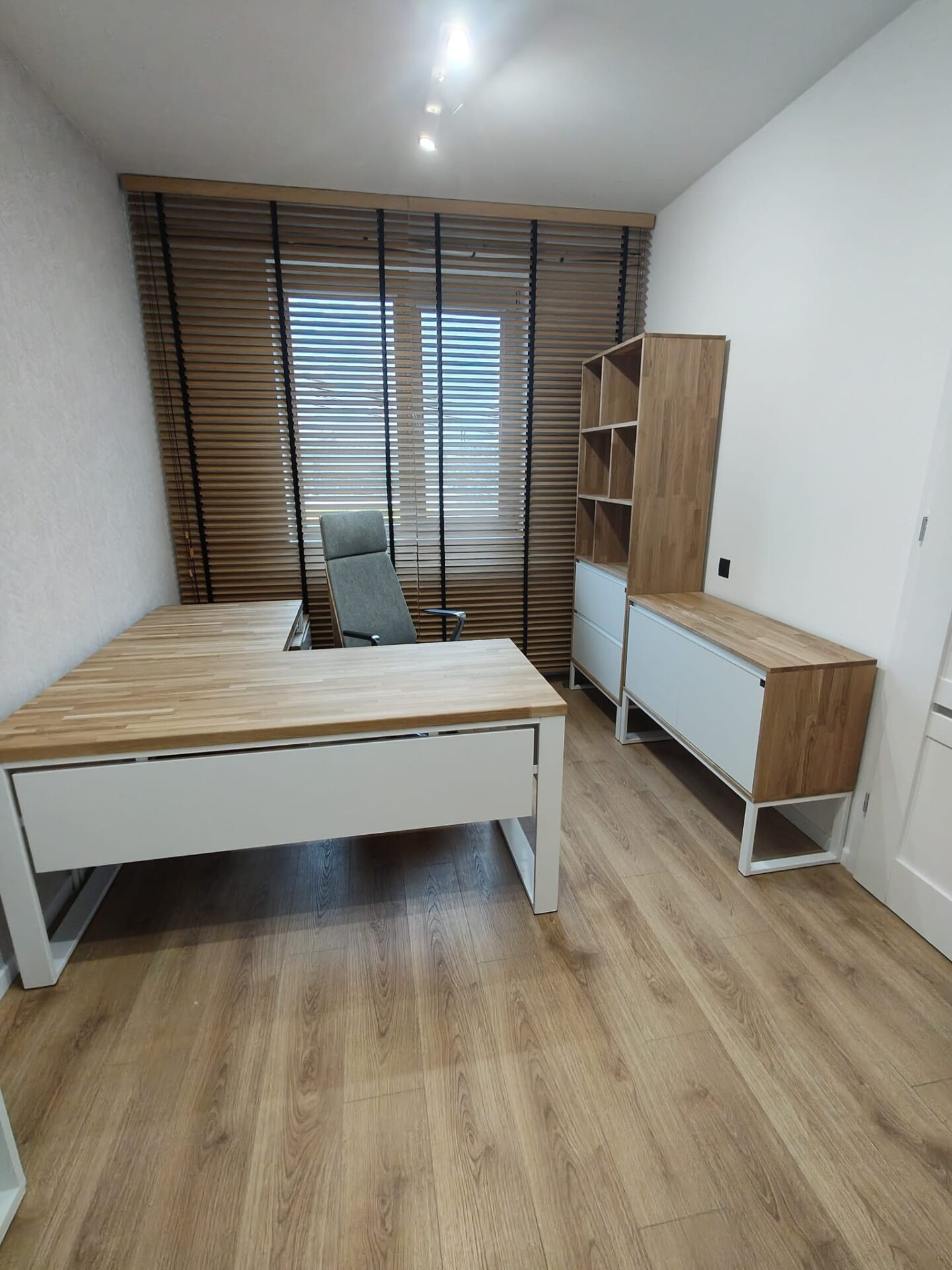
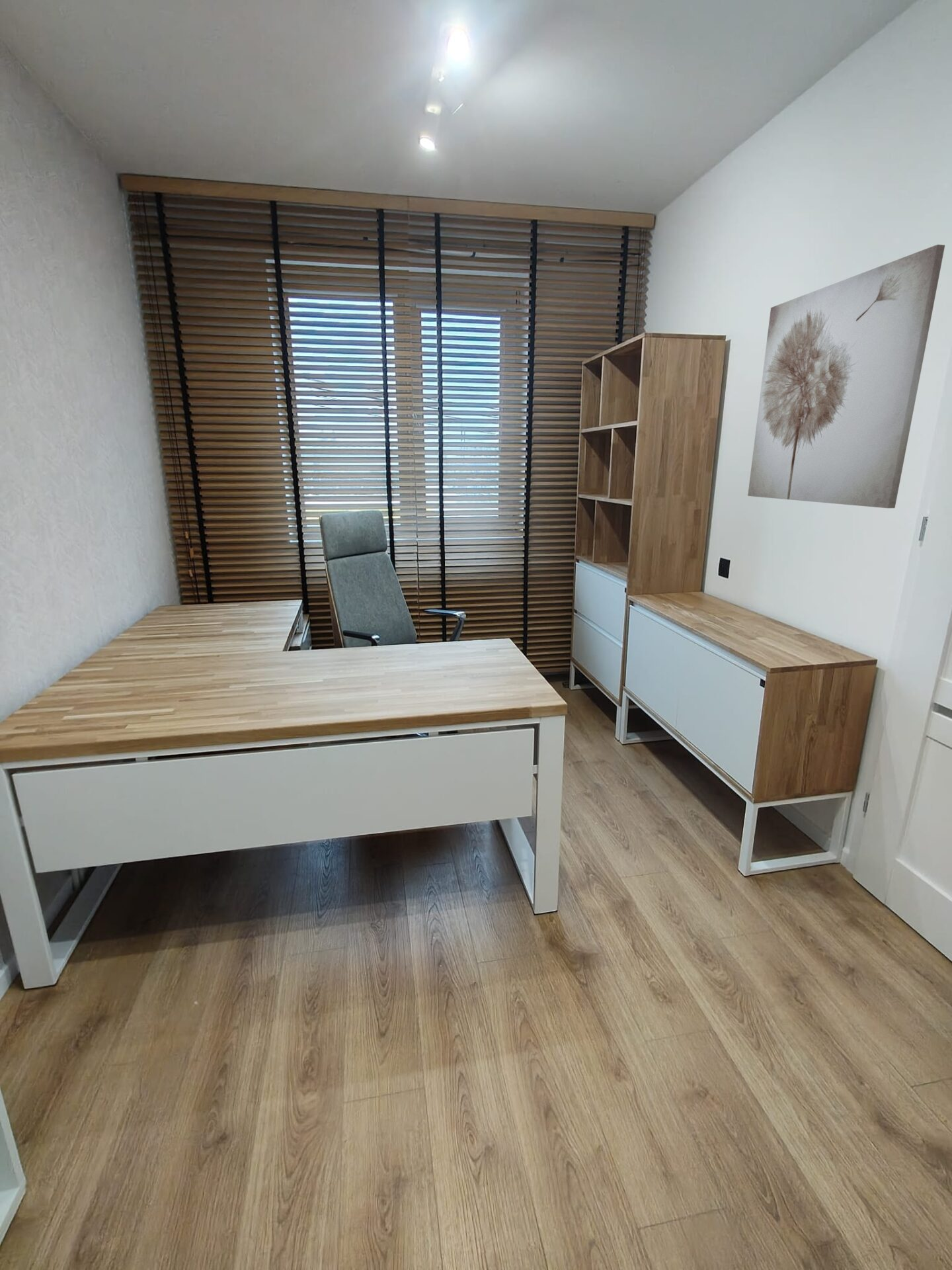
+ wall art (826, 396)
